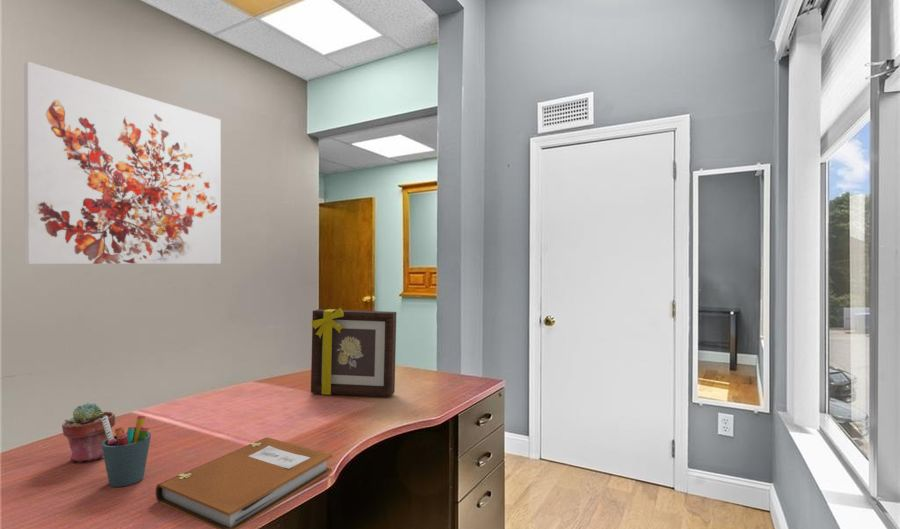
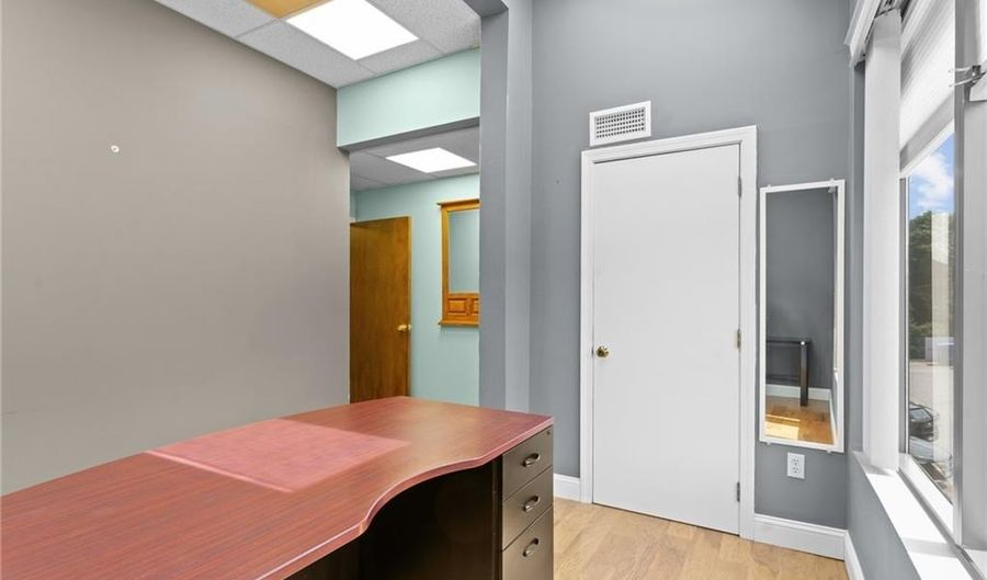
- potted succulent (89, 429)
- wall art (138, 180)
- picture frame (353, 350)
- pen holder (127, 447)
- notebook (252, 474)
